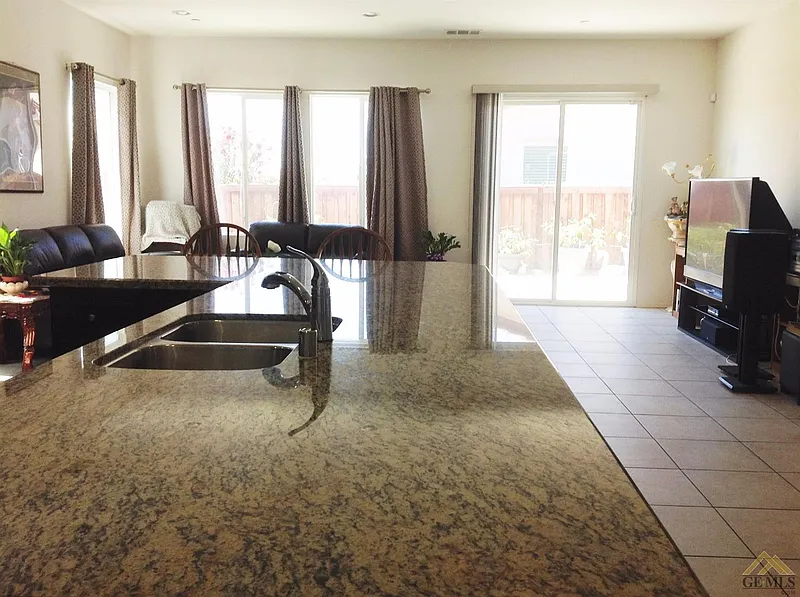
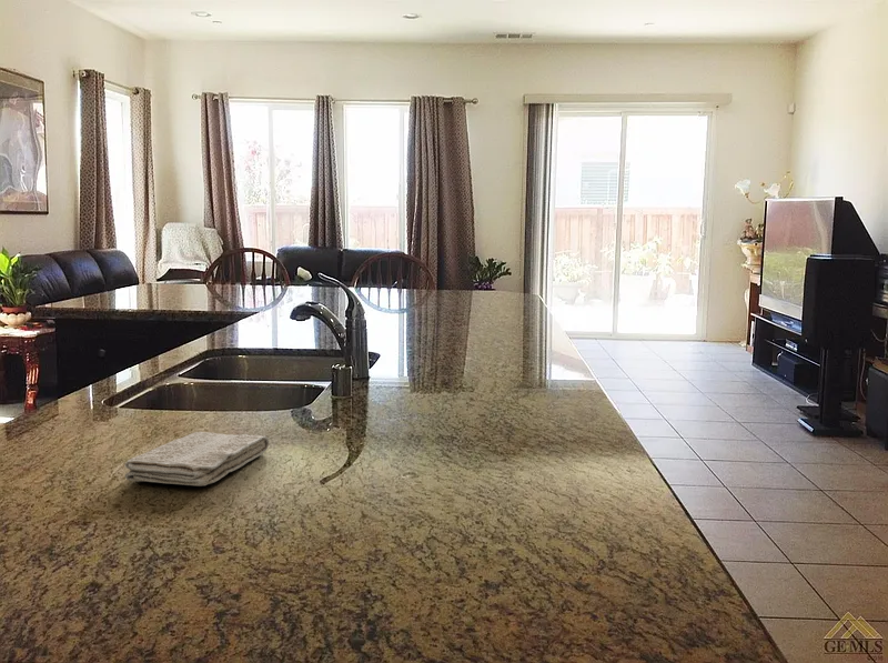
+ washcloth (200, 454)
